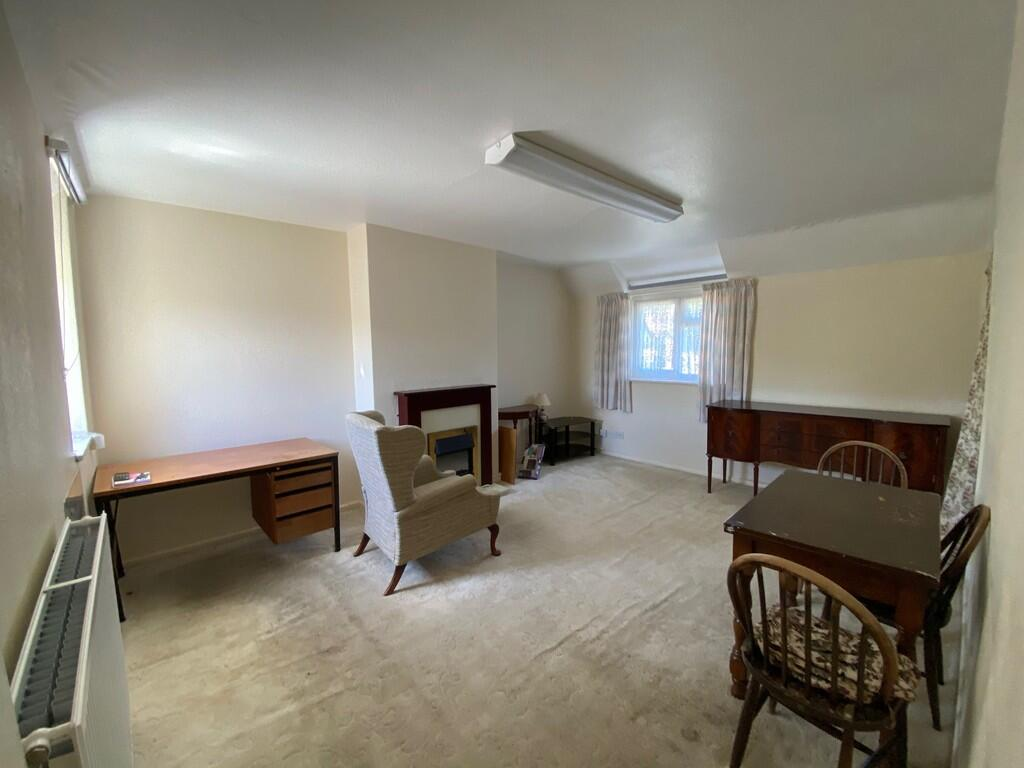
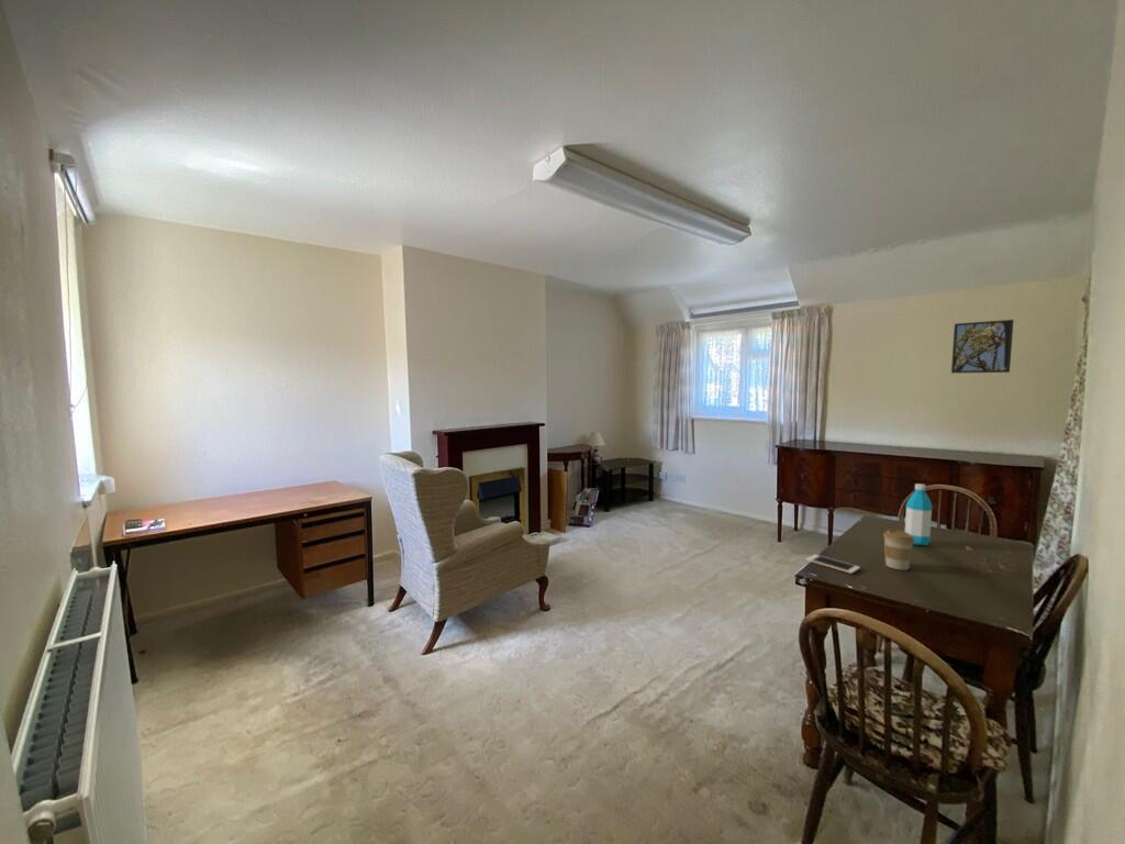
+ coffee cup (898, 548)
+ water bottle (918, 513)
+ cell phone (832, 563)
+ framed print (981, 347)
